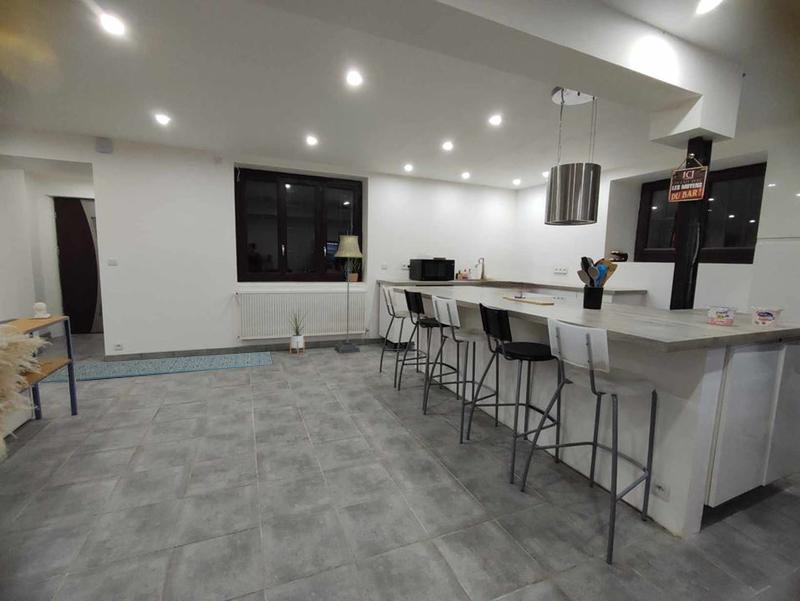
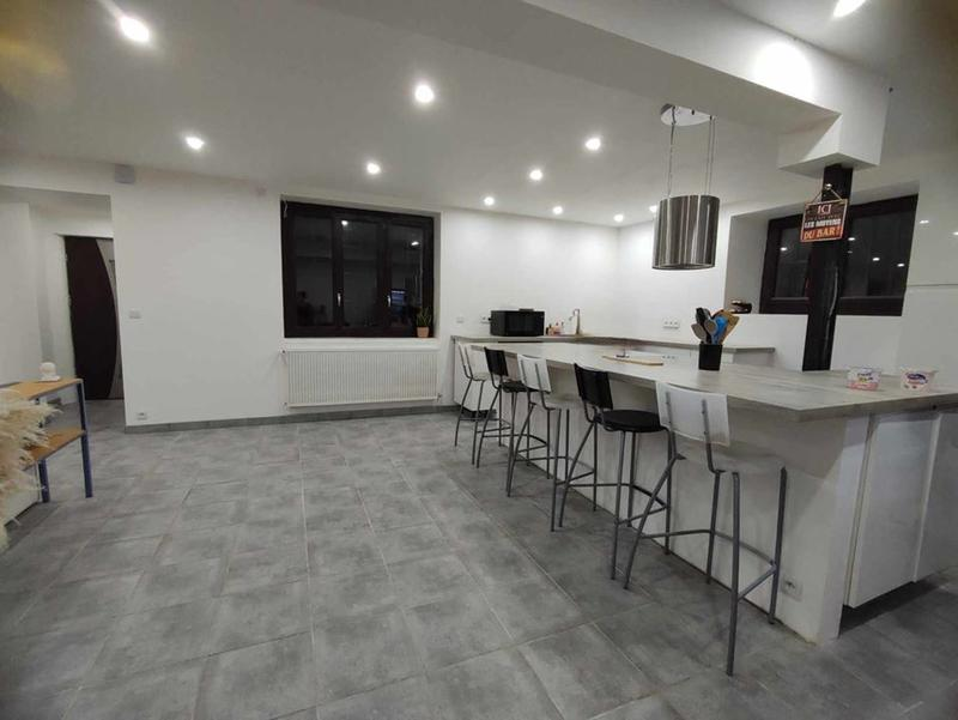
- house plant (297, 329)
- rug (174, 364)
- floor lamp (348, 294)
